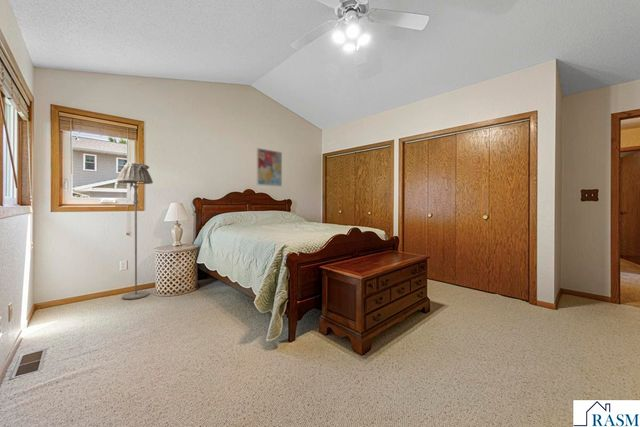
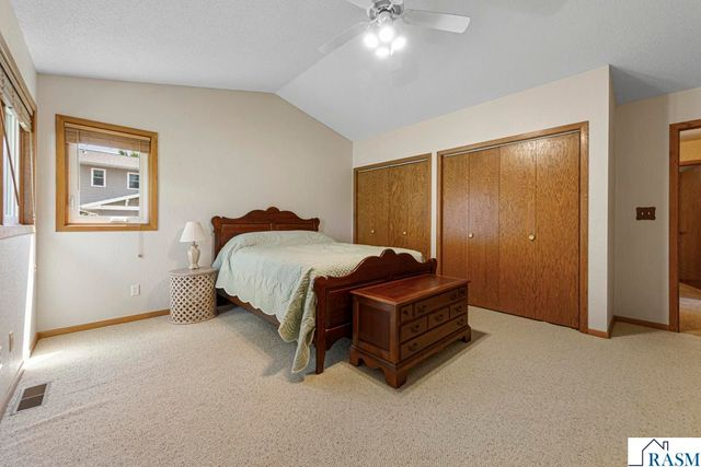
- wall art (269, 168)
- floor lamp (135, 229)
